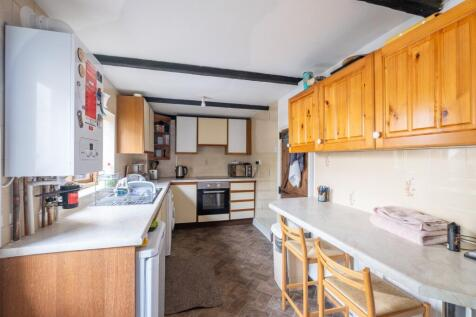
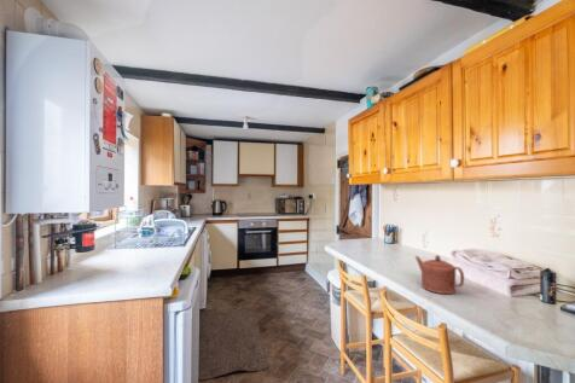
+ teapot (437, 271)
